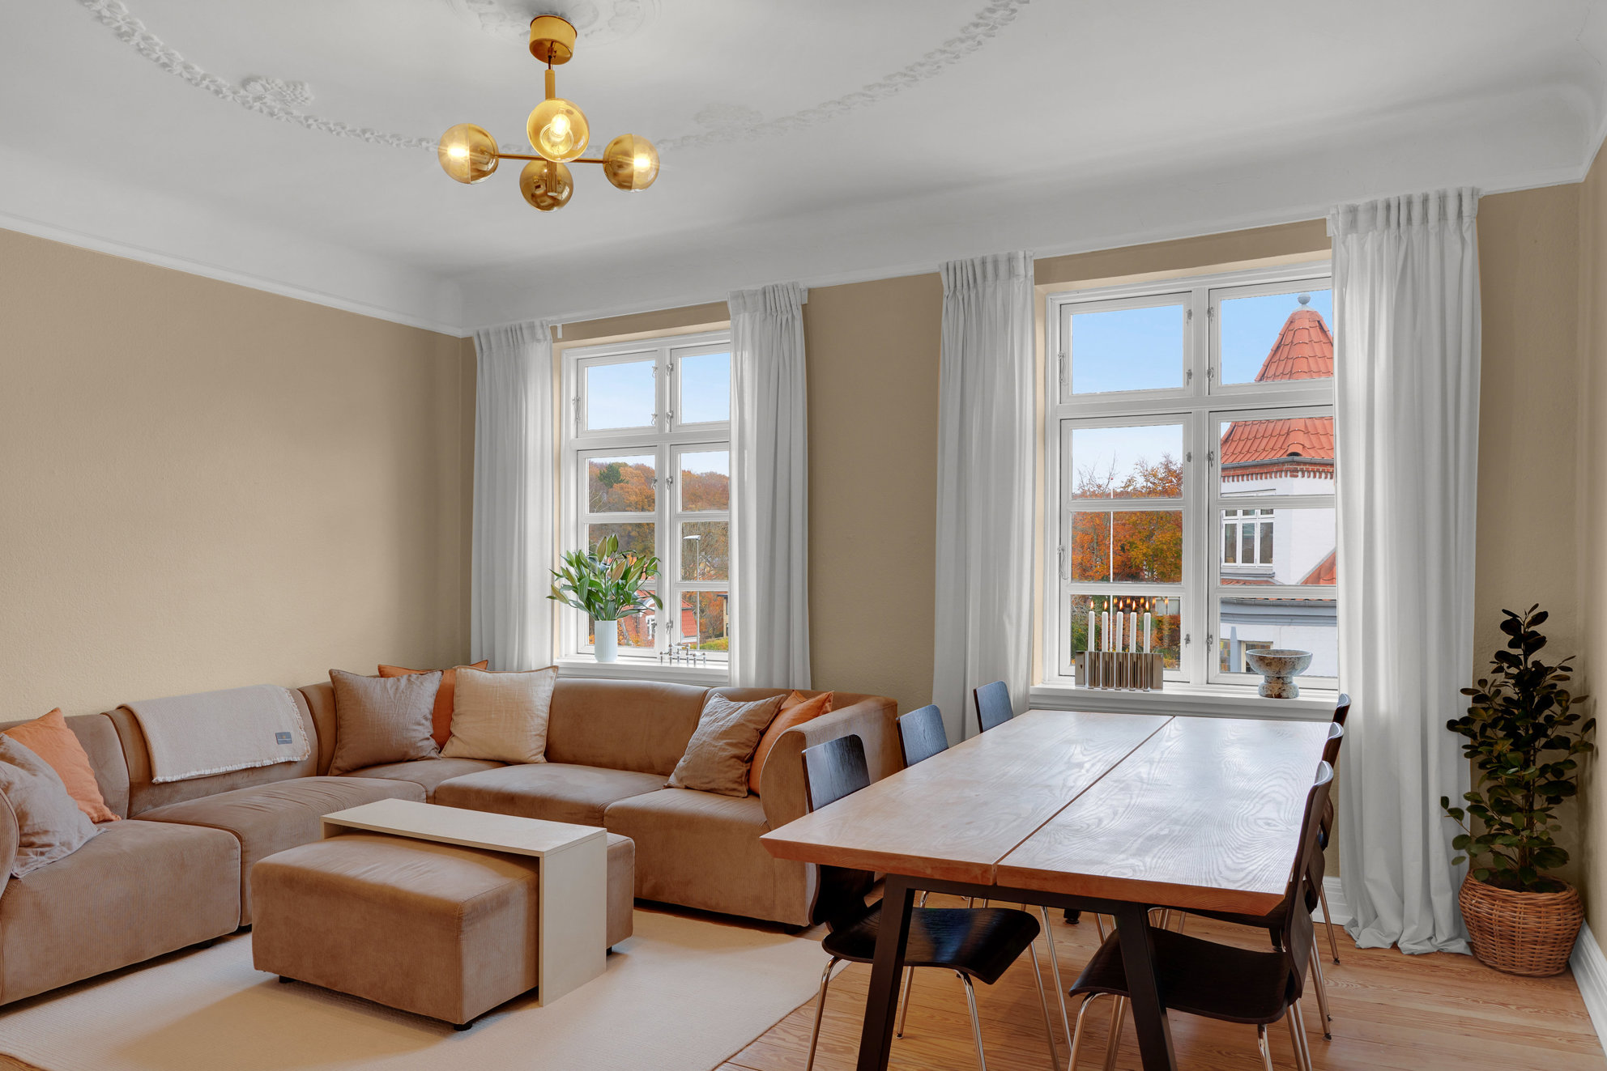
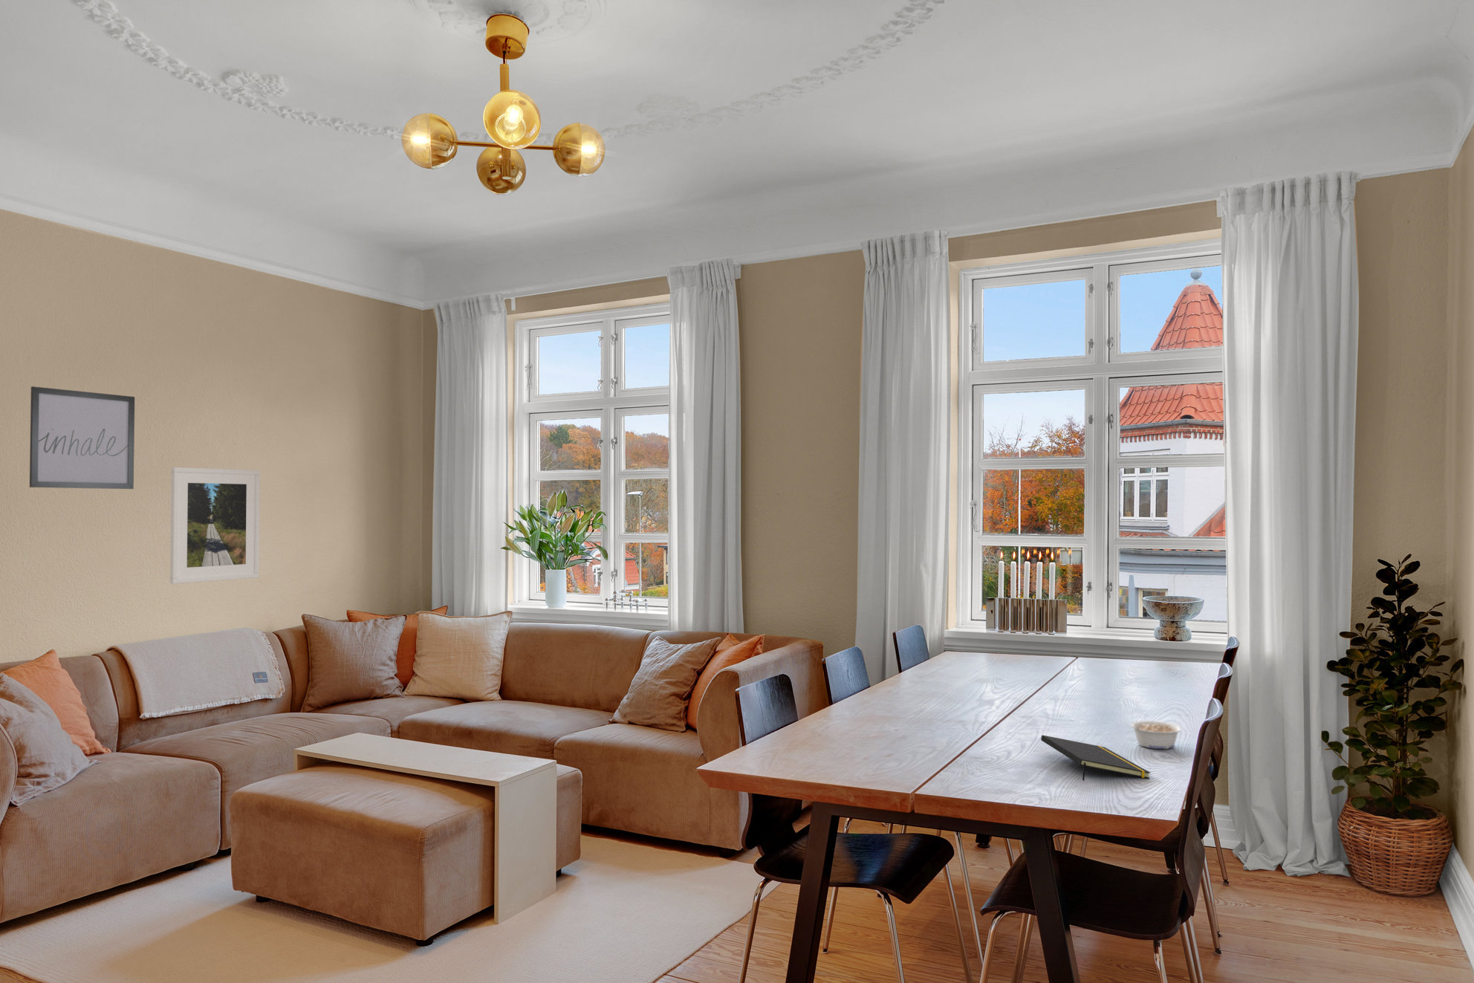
+ legume (1155, 734)
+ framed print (216, 524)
+ wall art (84, 440)
+ notepad (1092, 756)
